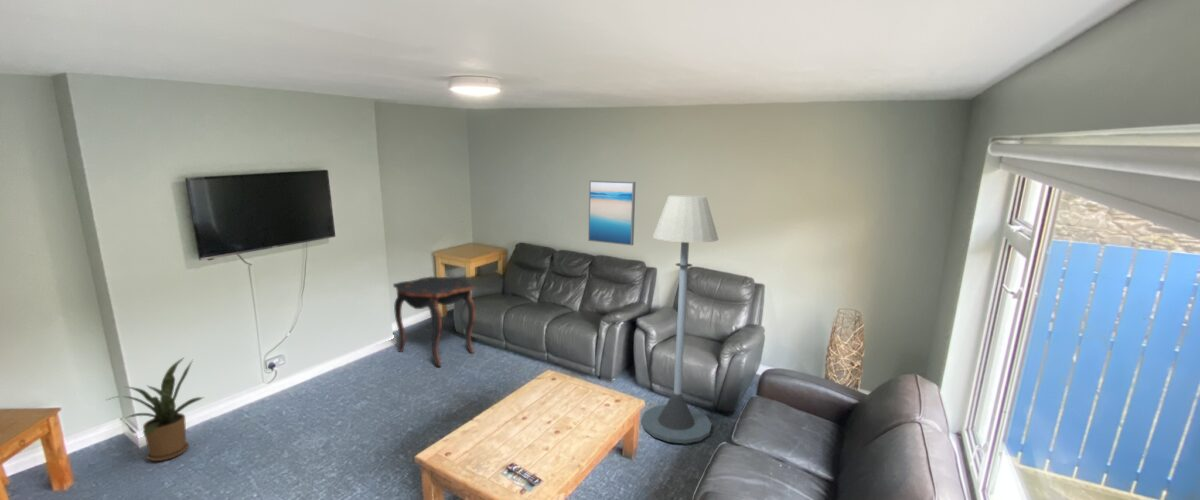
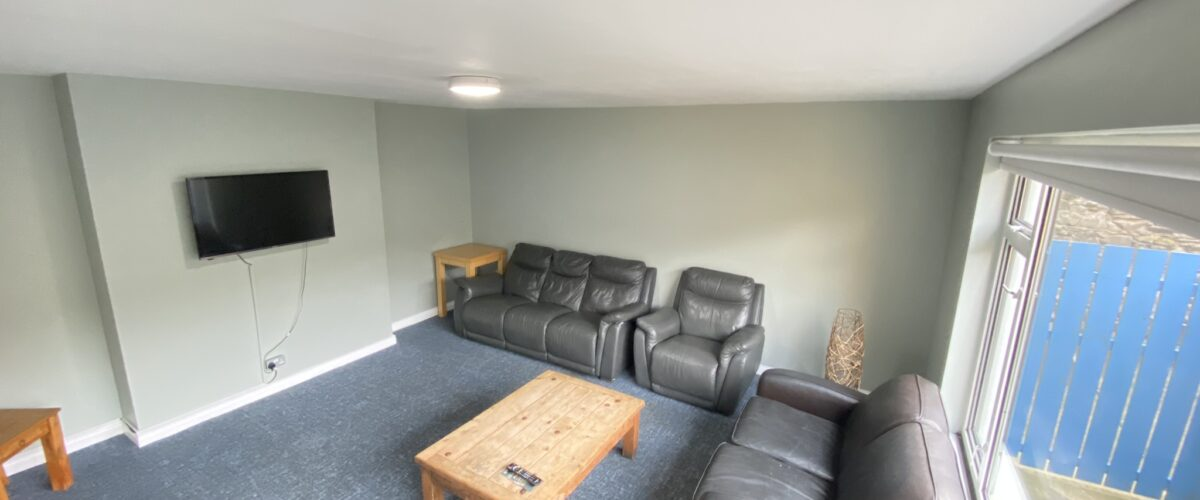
- side table (435, 318)
- floor lamp (681, 314)
- house plant (158, 411)
- wall art (611, 212)
